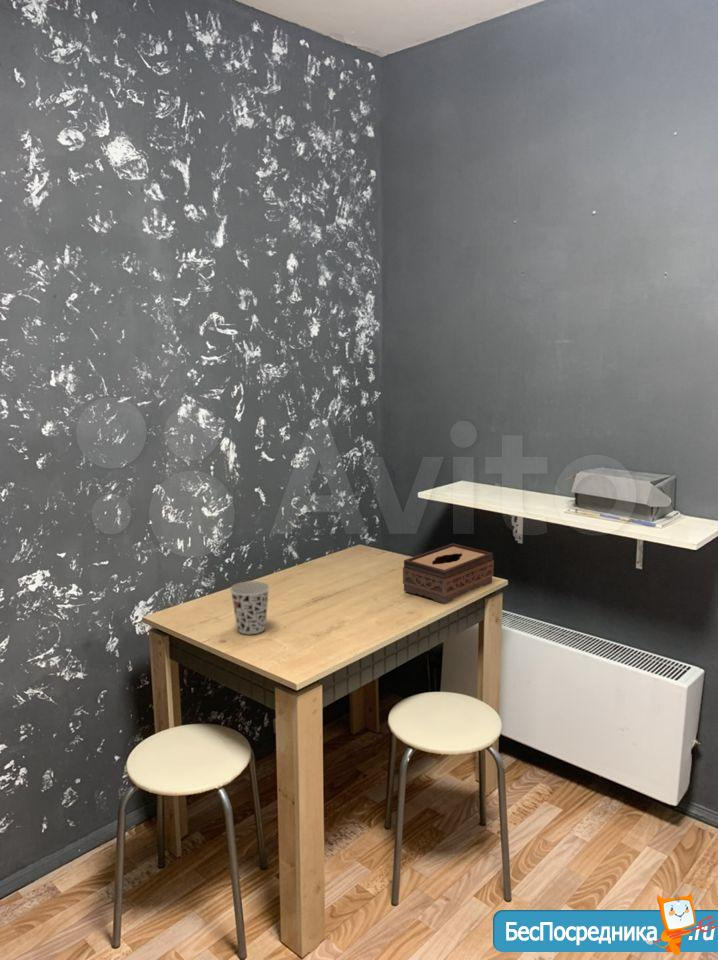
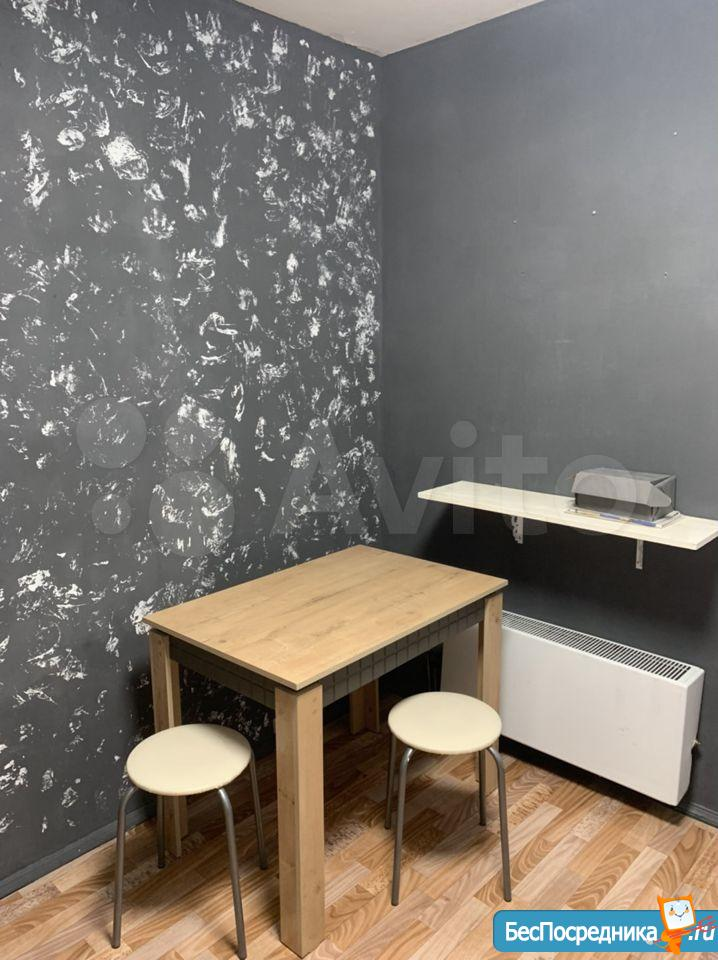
- cup (250, 608)
- tissue box (448, 571)
